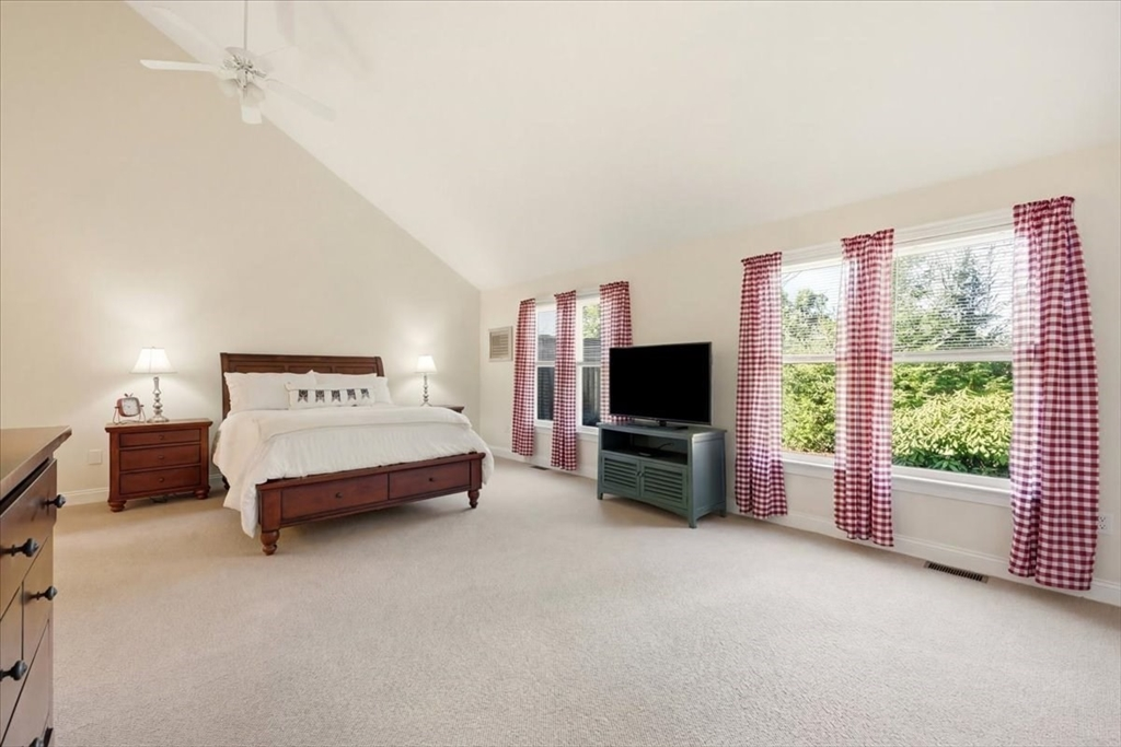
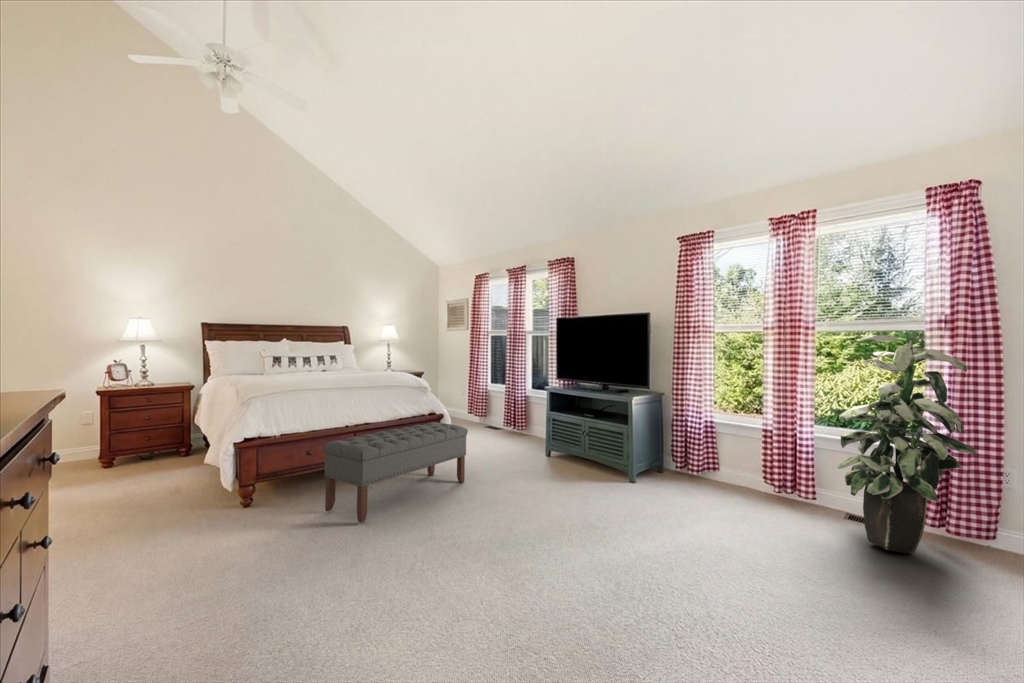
+ indoor plant (893, 440)
+ bench (401, 463)
